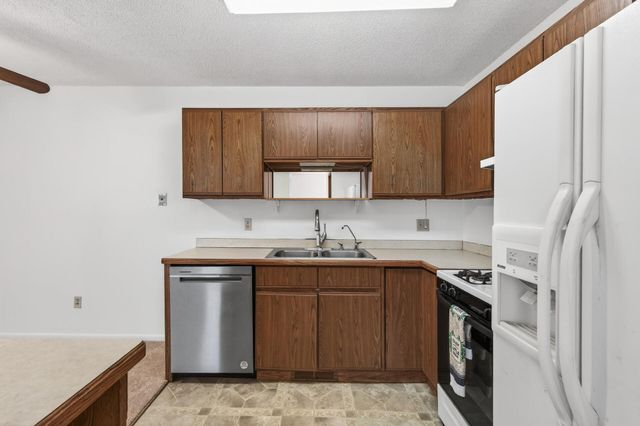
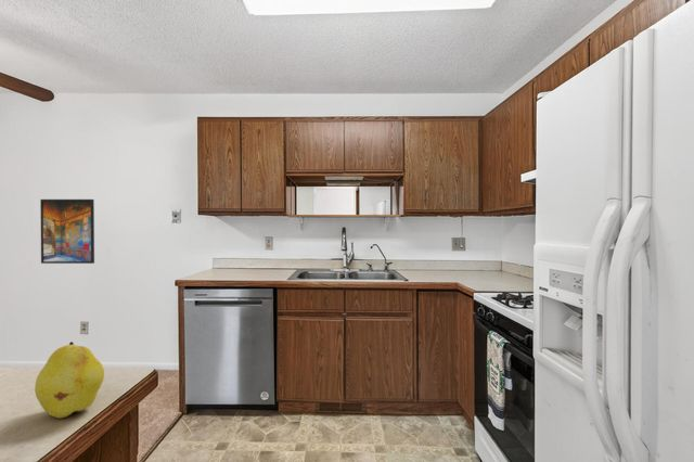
+ fruit (70, 377)
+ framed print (67, 231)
